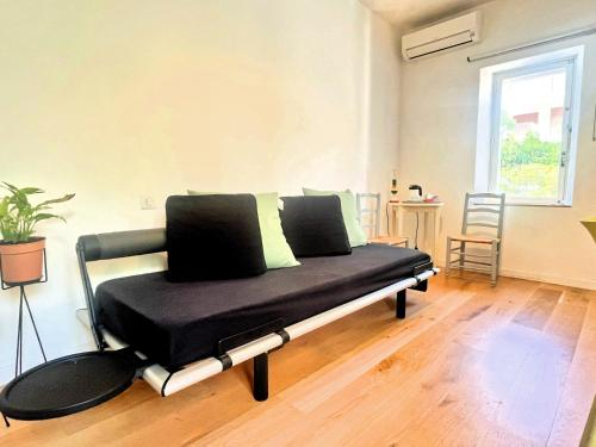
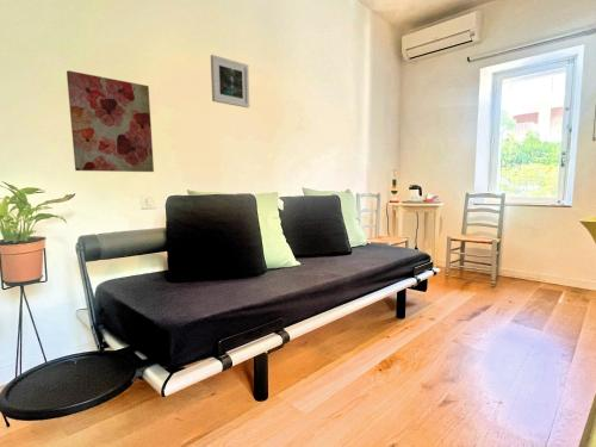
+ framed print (230, 82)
+ wall art (113, 125)
